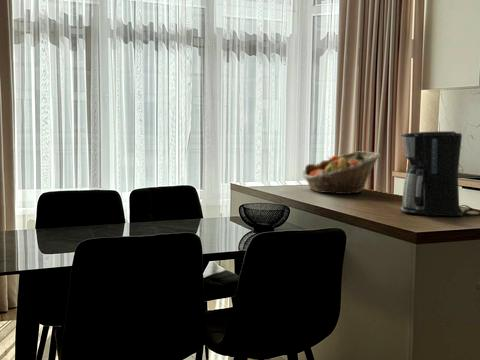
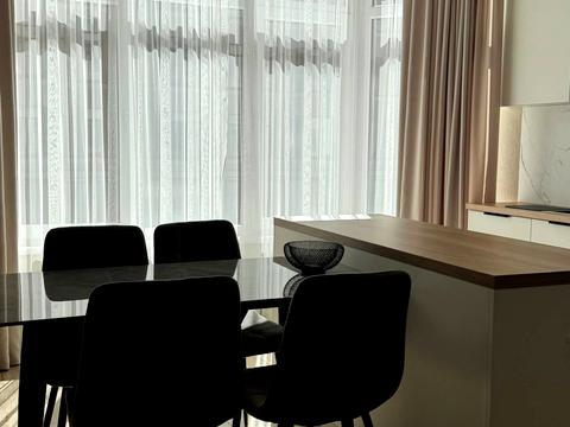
- fruit basket (340, 171)
- coffee maker (440, 173)
